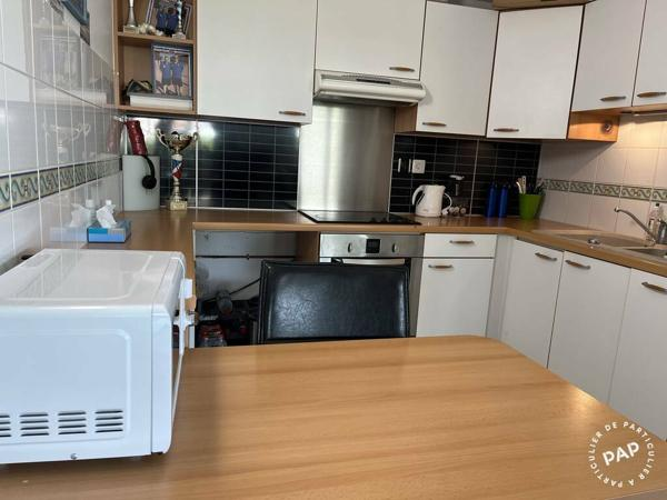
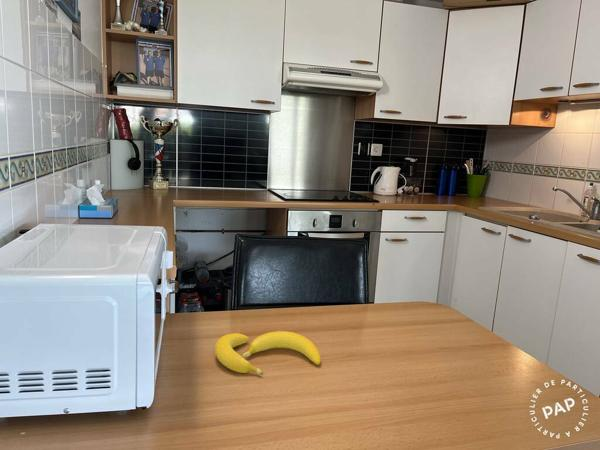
+ banana (265, 349)
